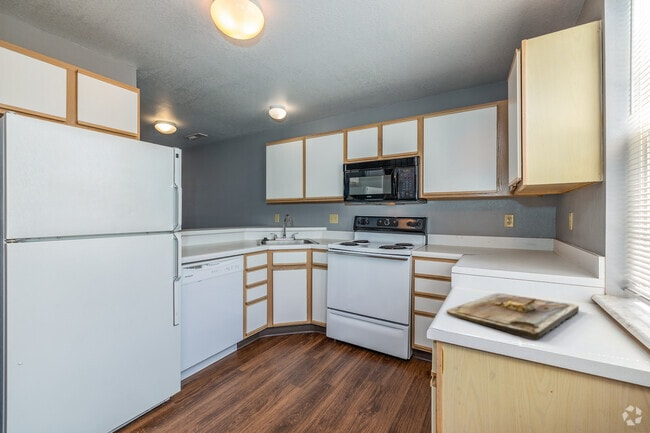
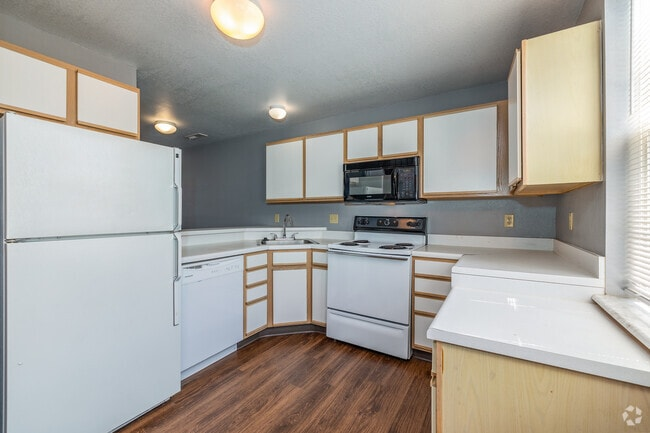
- cutting board (512, 304)
